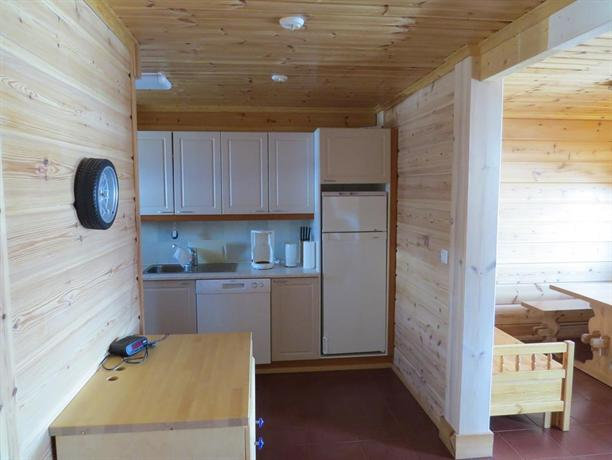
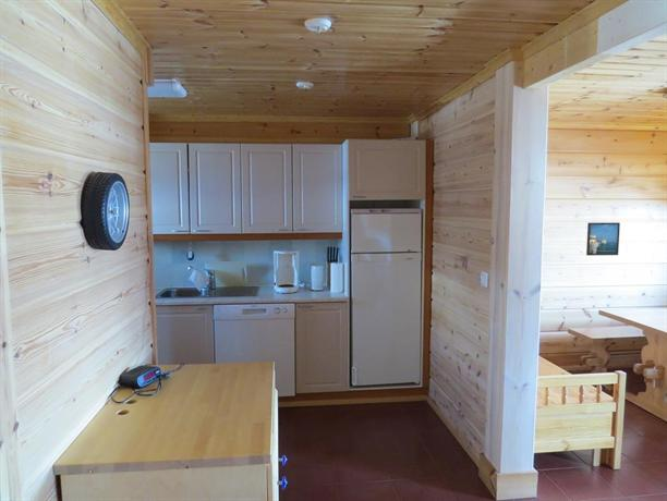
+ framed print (603, 239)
